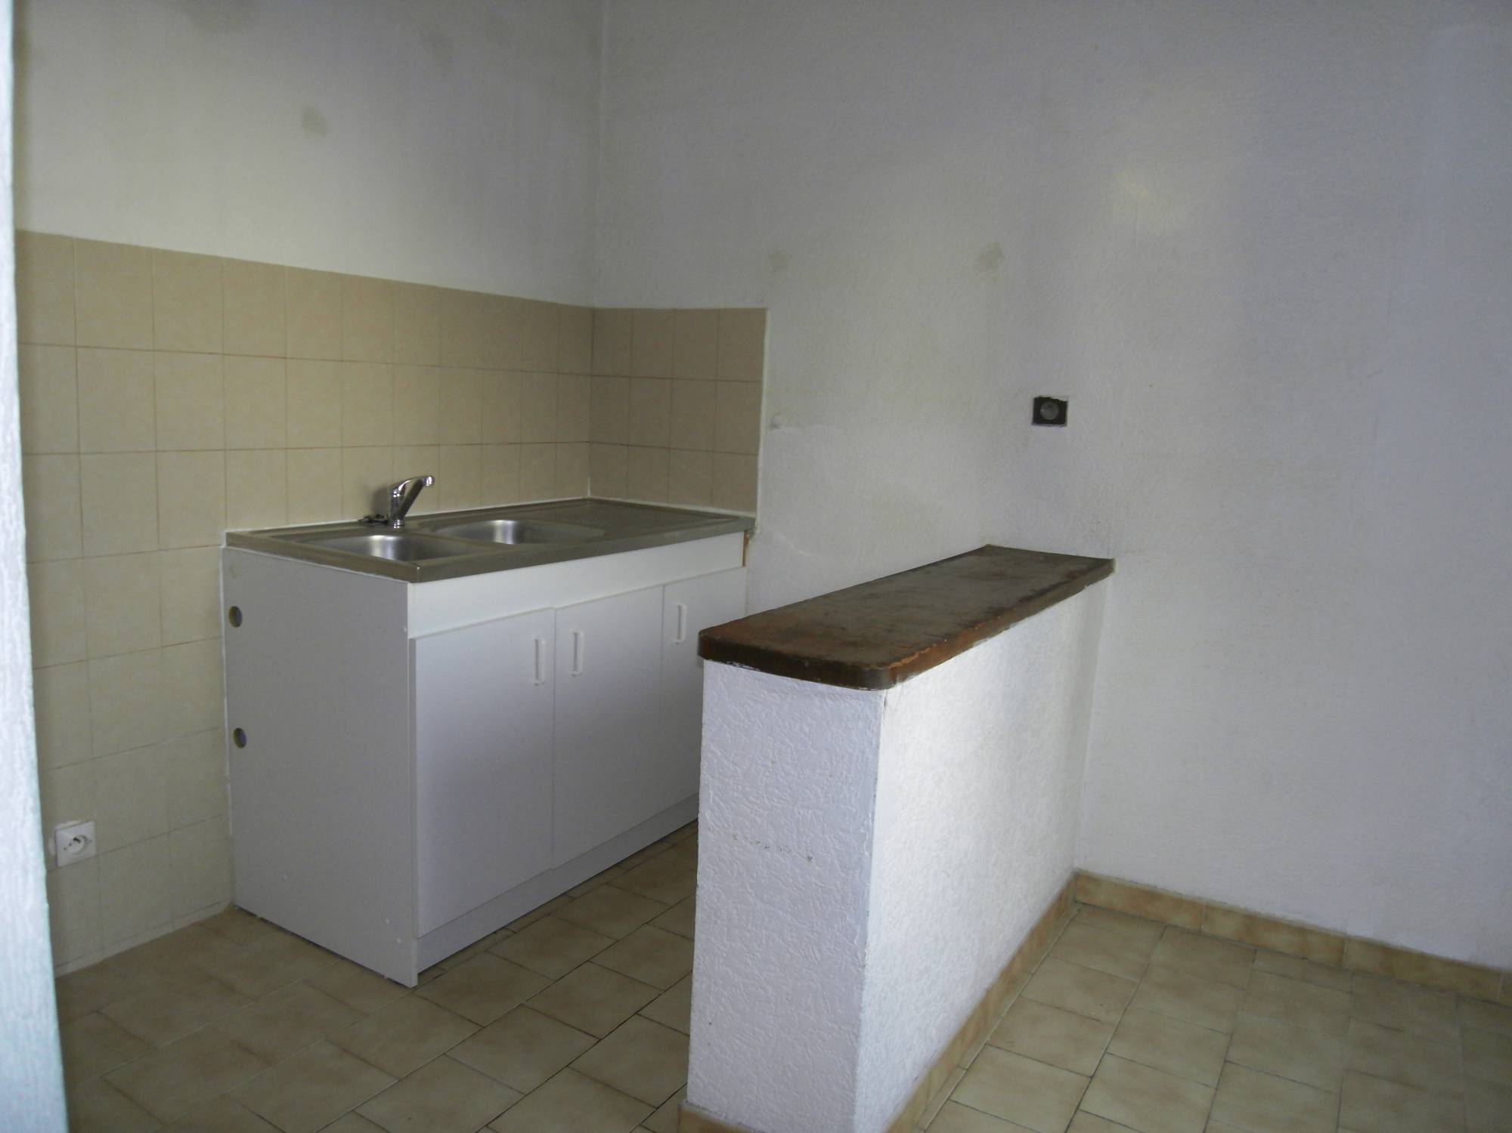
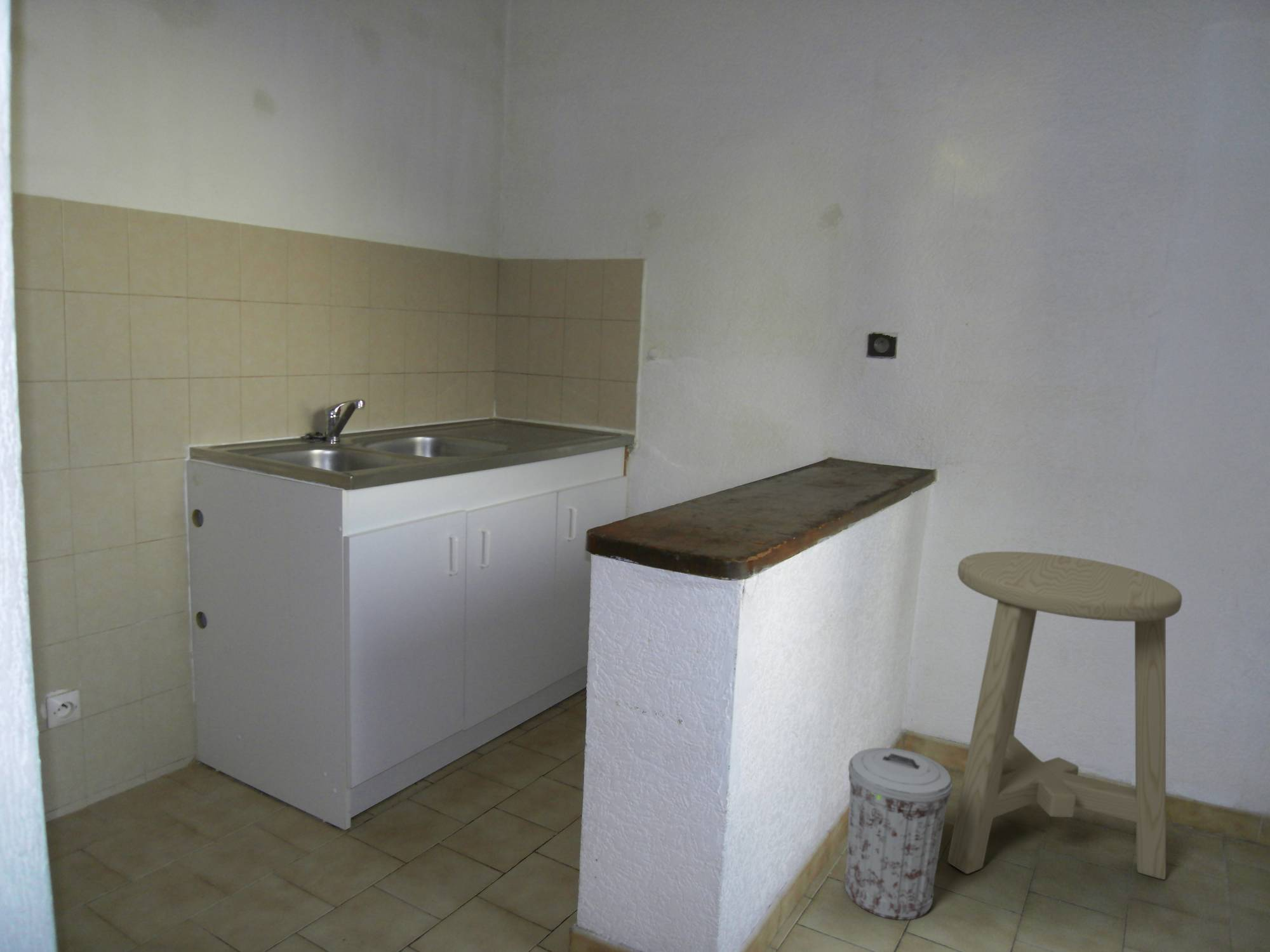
+ stool (1019, 703)
+ trash can (894, 826)
